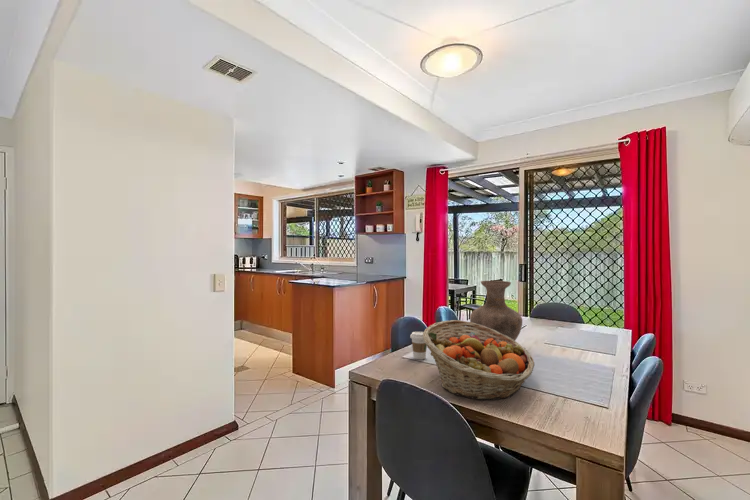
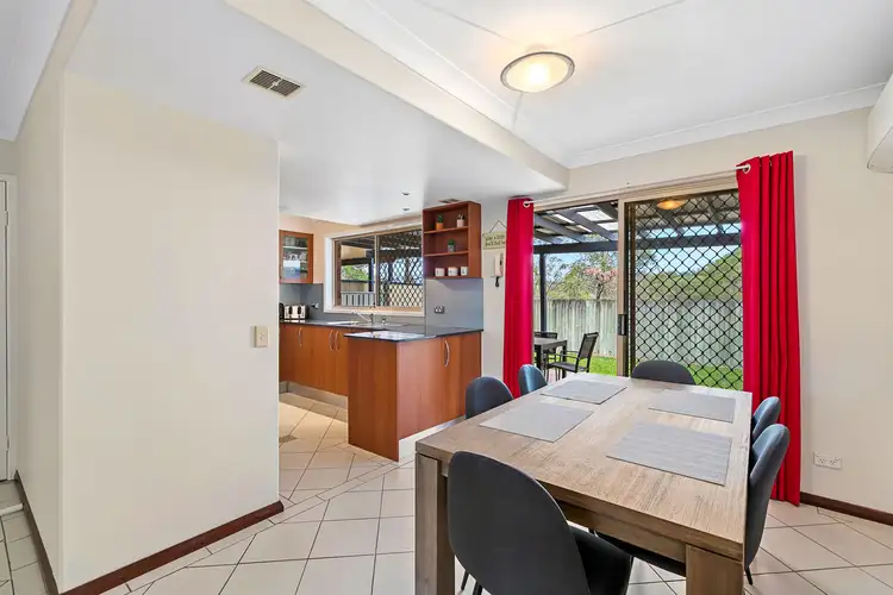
- vase (495, 314)
- fruit basket (477, 355)
- coffee cup (419, 345)
